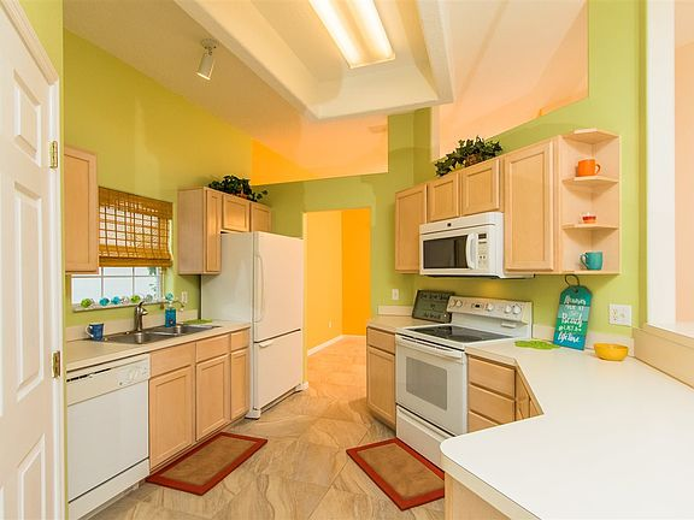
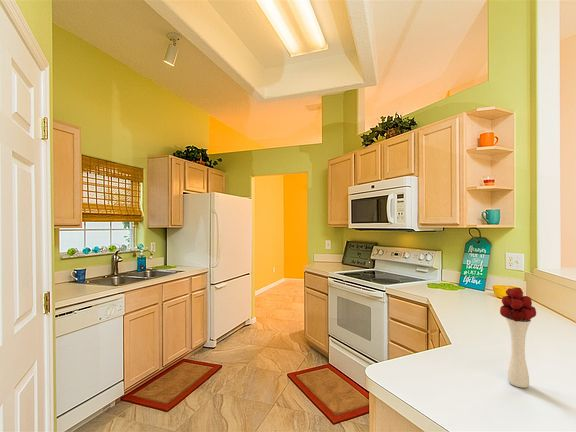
+ flower bouquet (517, 335)
